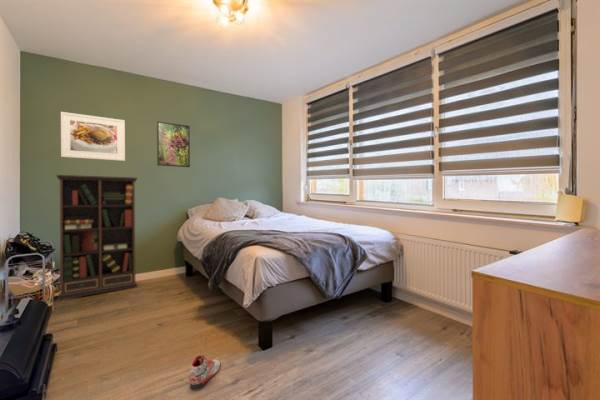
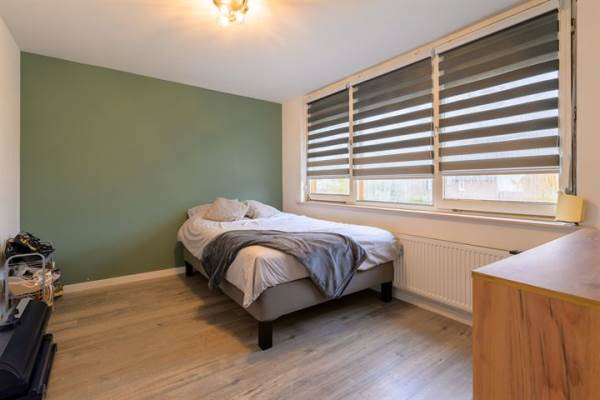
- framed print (173, 145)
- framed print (94, 137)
- bookcase (99, 233)
- sneaker (206, 364)
